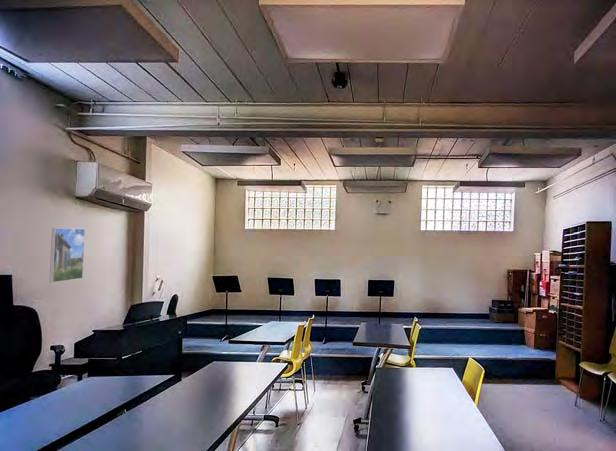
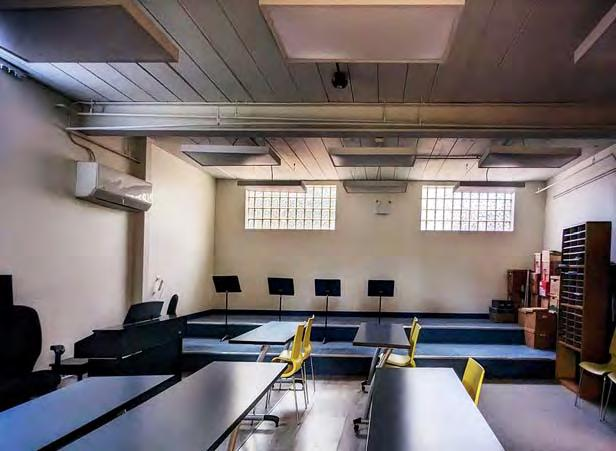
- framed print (68, 254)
